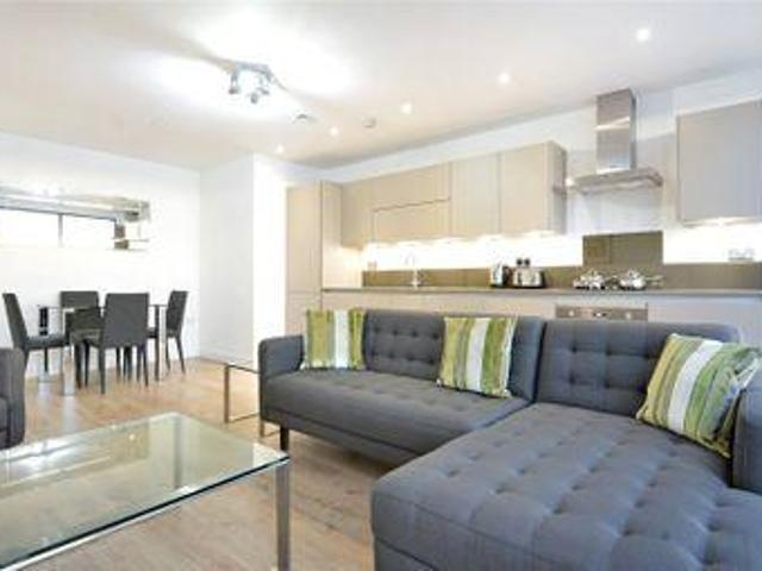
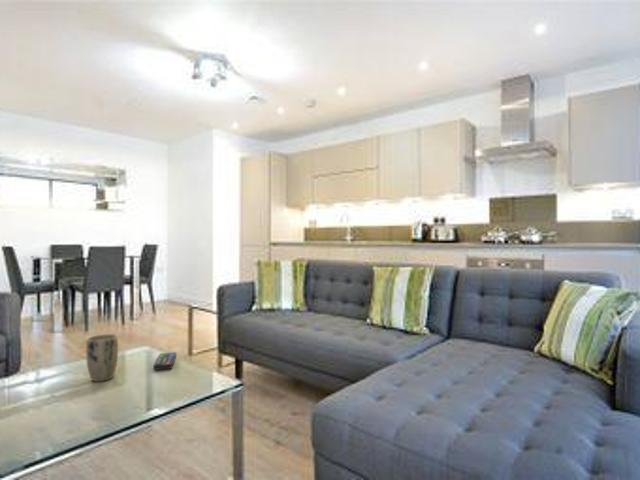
+ plant pot (102, 357)
+ remote control (165, 360)
